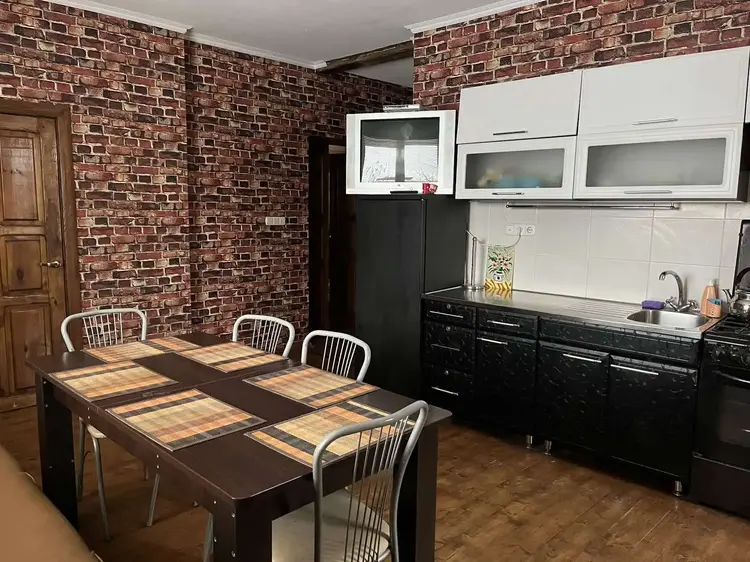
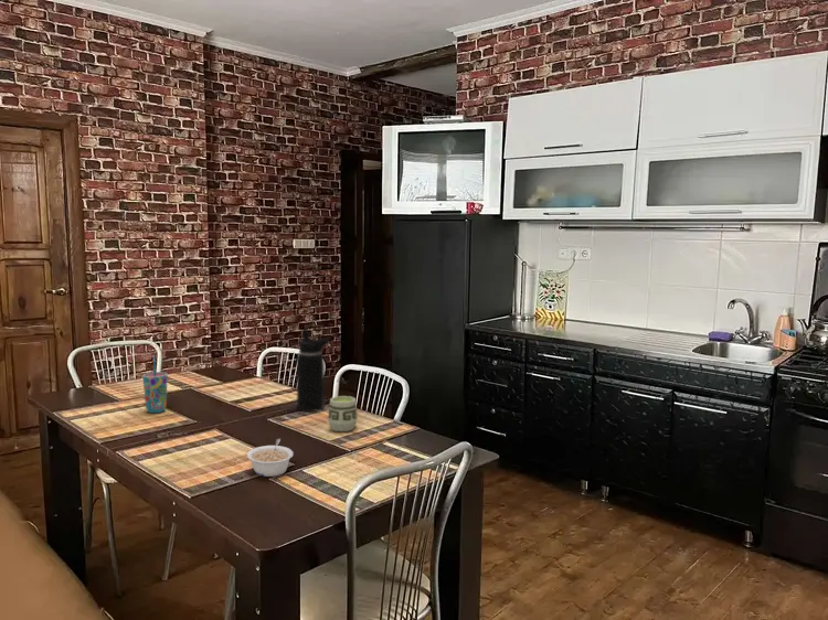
+ cup (155, 383)
+ cup (342, 414)
+ legume (269, 459)
+ water bottle (312, 370)
